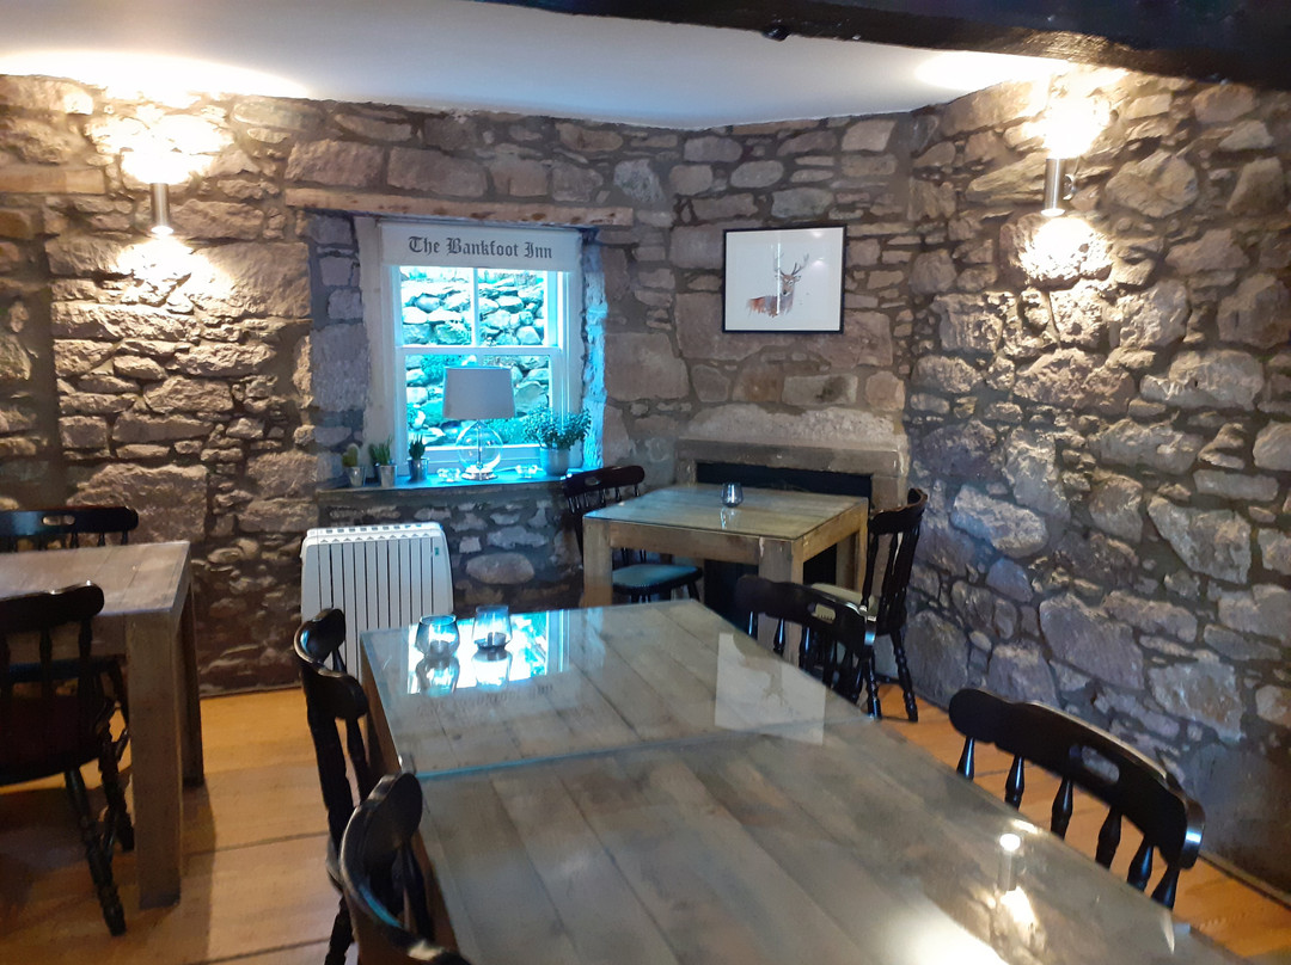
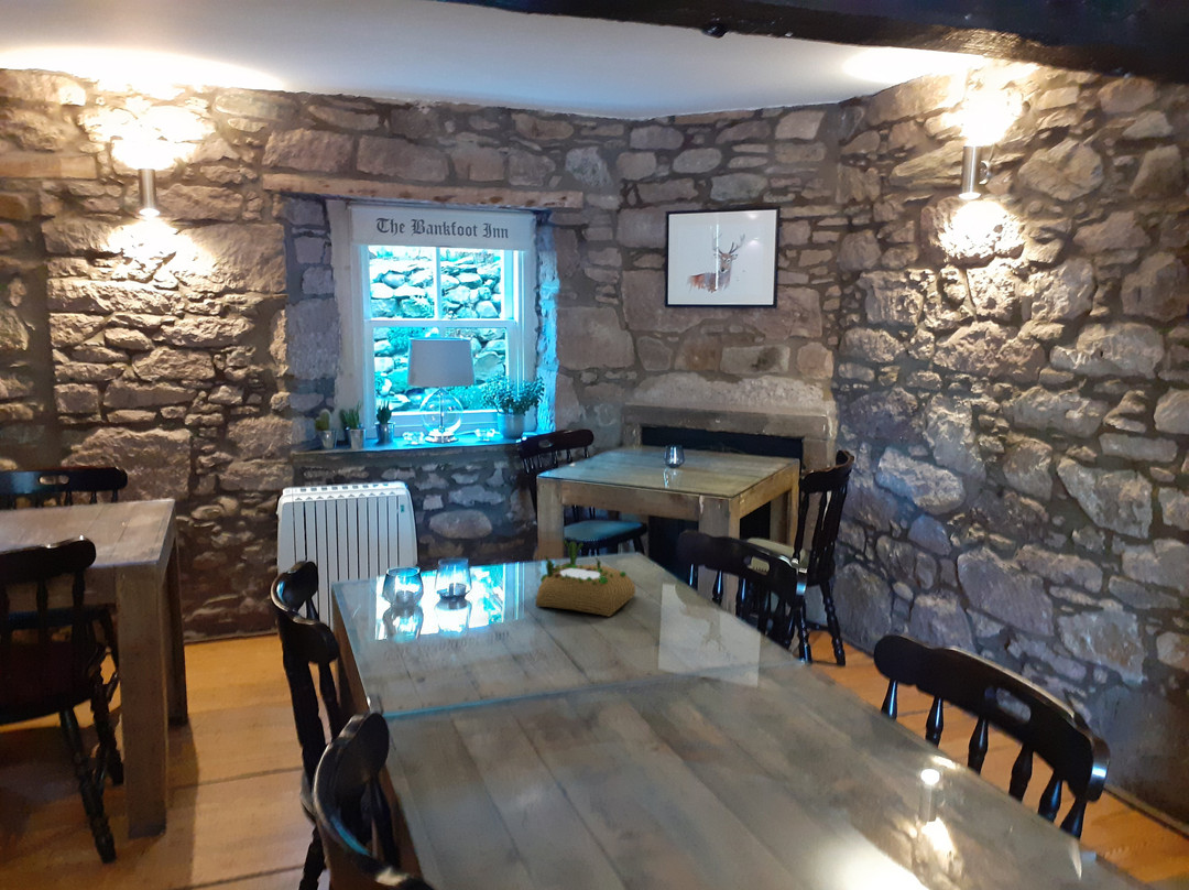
+ succulent planter (587, 572)
